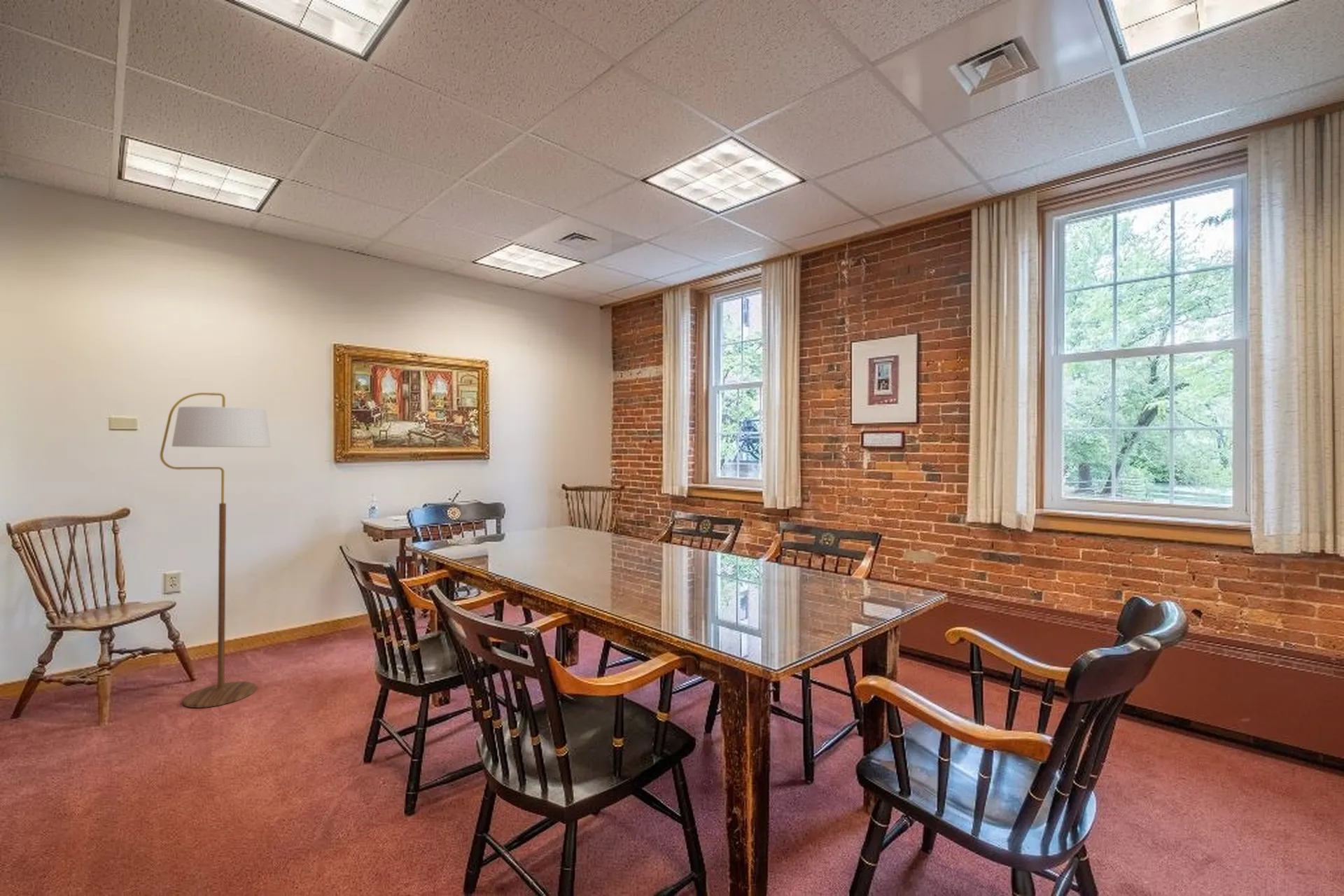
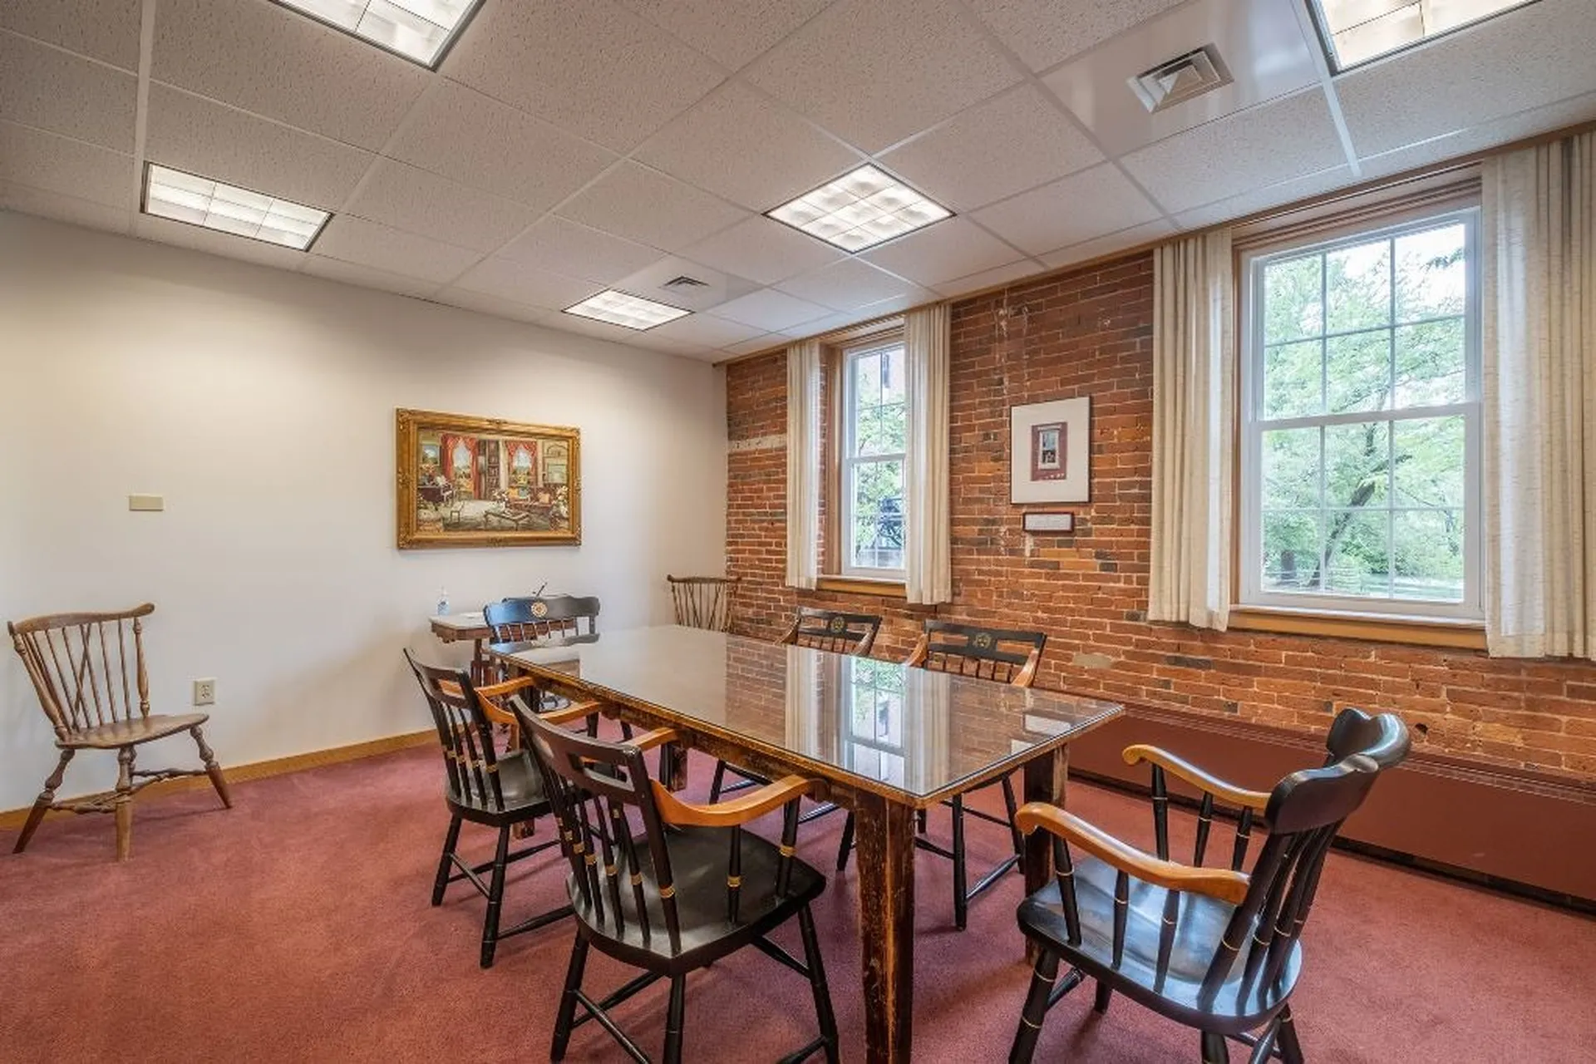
- floor lamp (219, 544)
